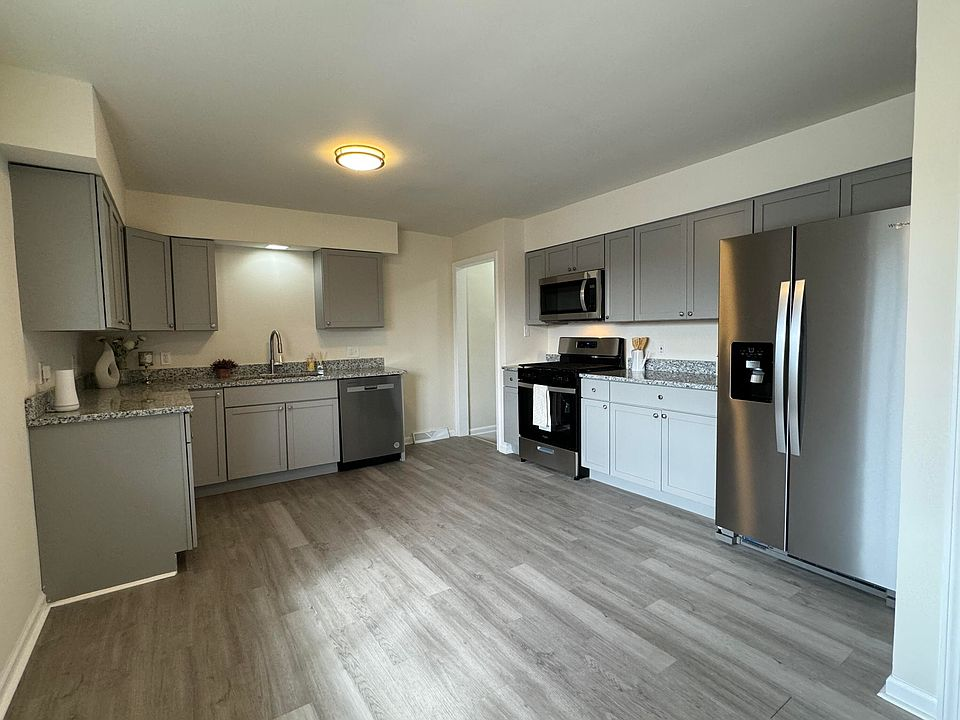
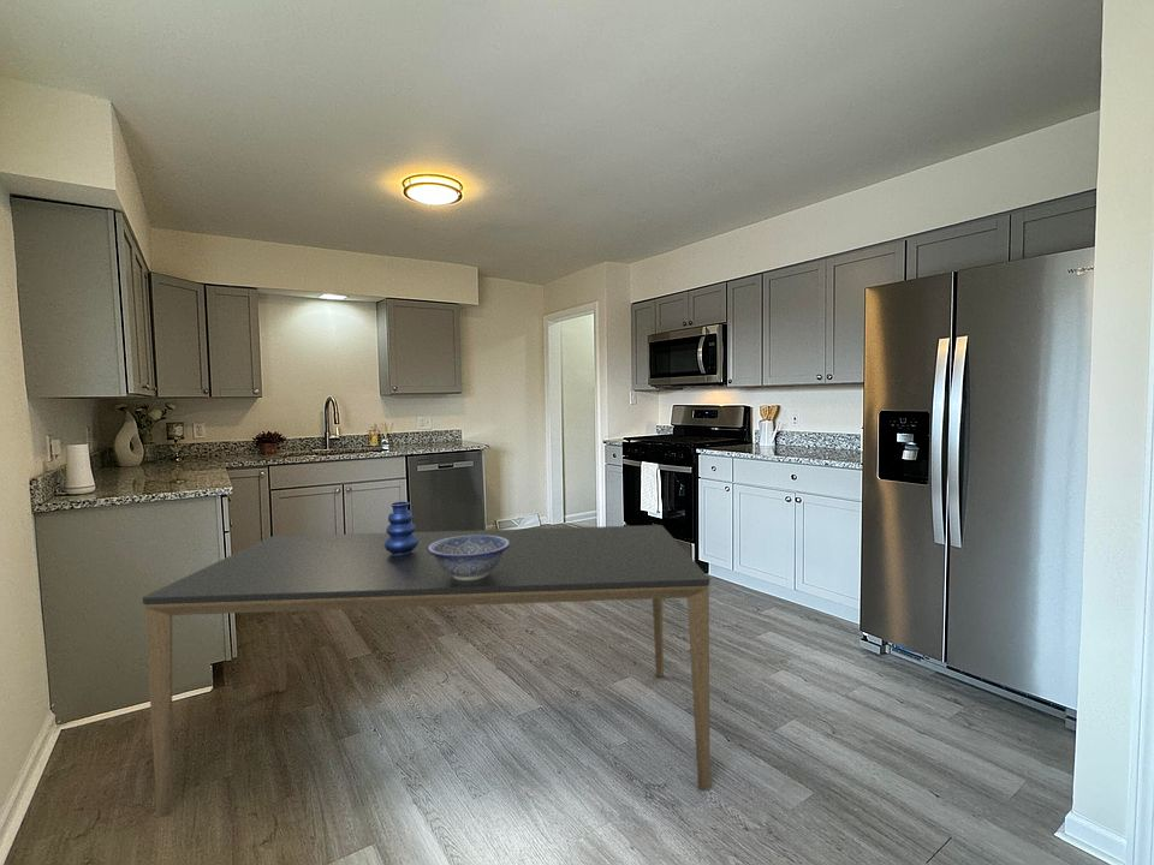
+ dining table (457, 604)
+ decorative bowl (469, 559)
+ vase (400, 527)
